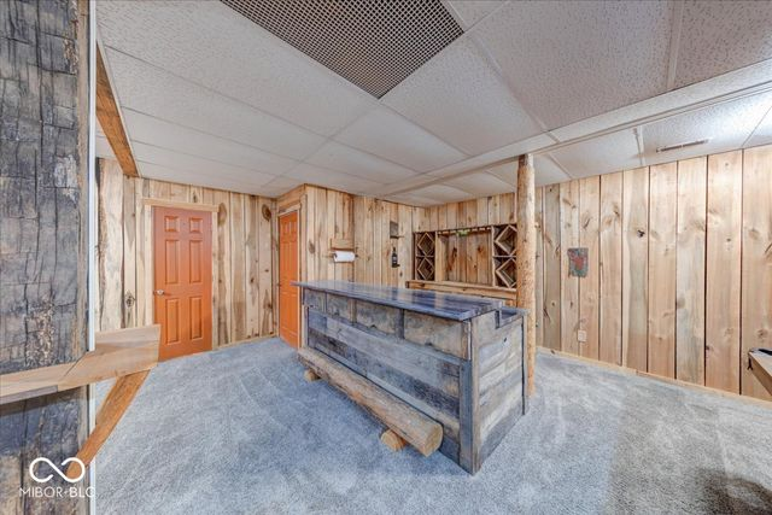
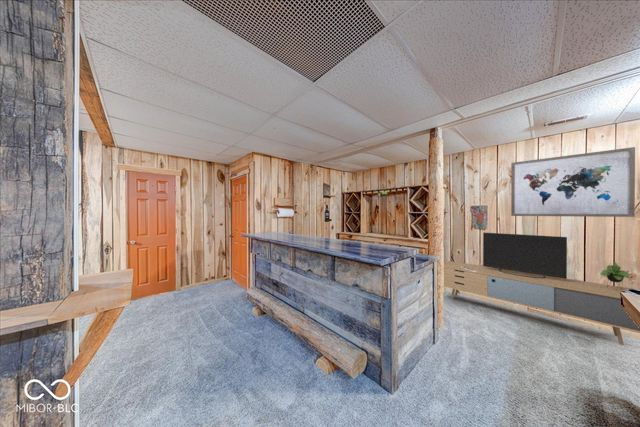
+ media console (520, 274)
+ wall art (564, 186)
